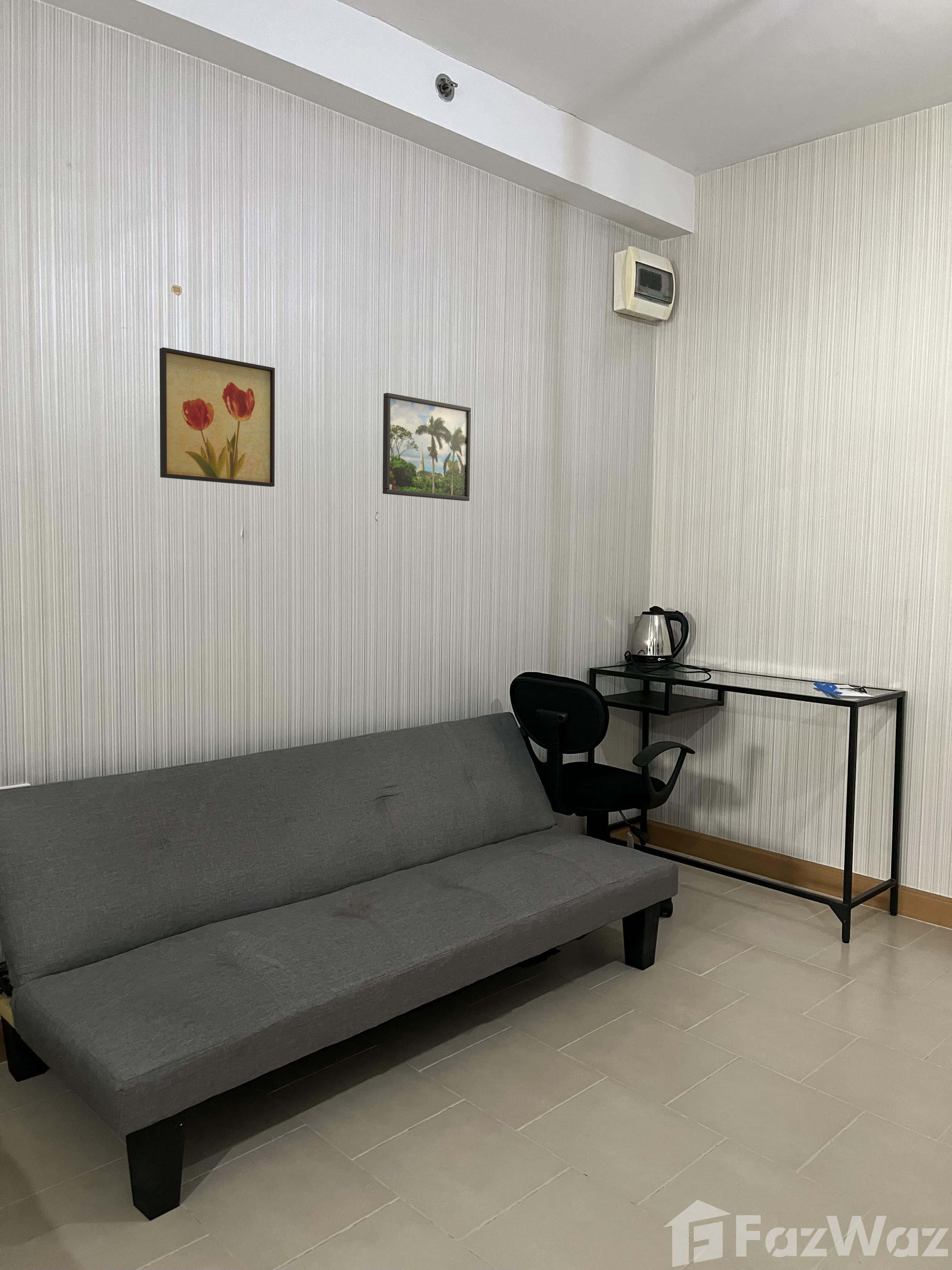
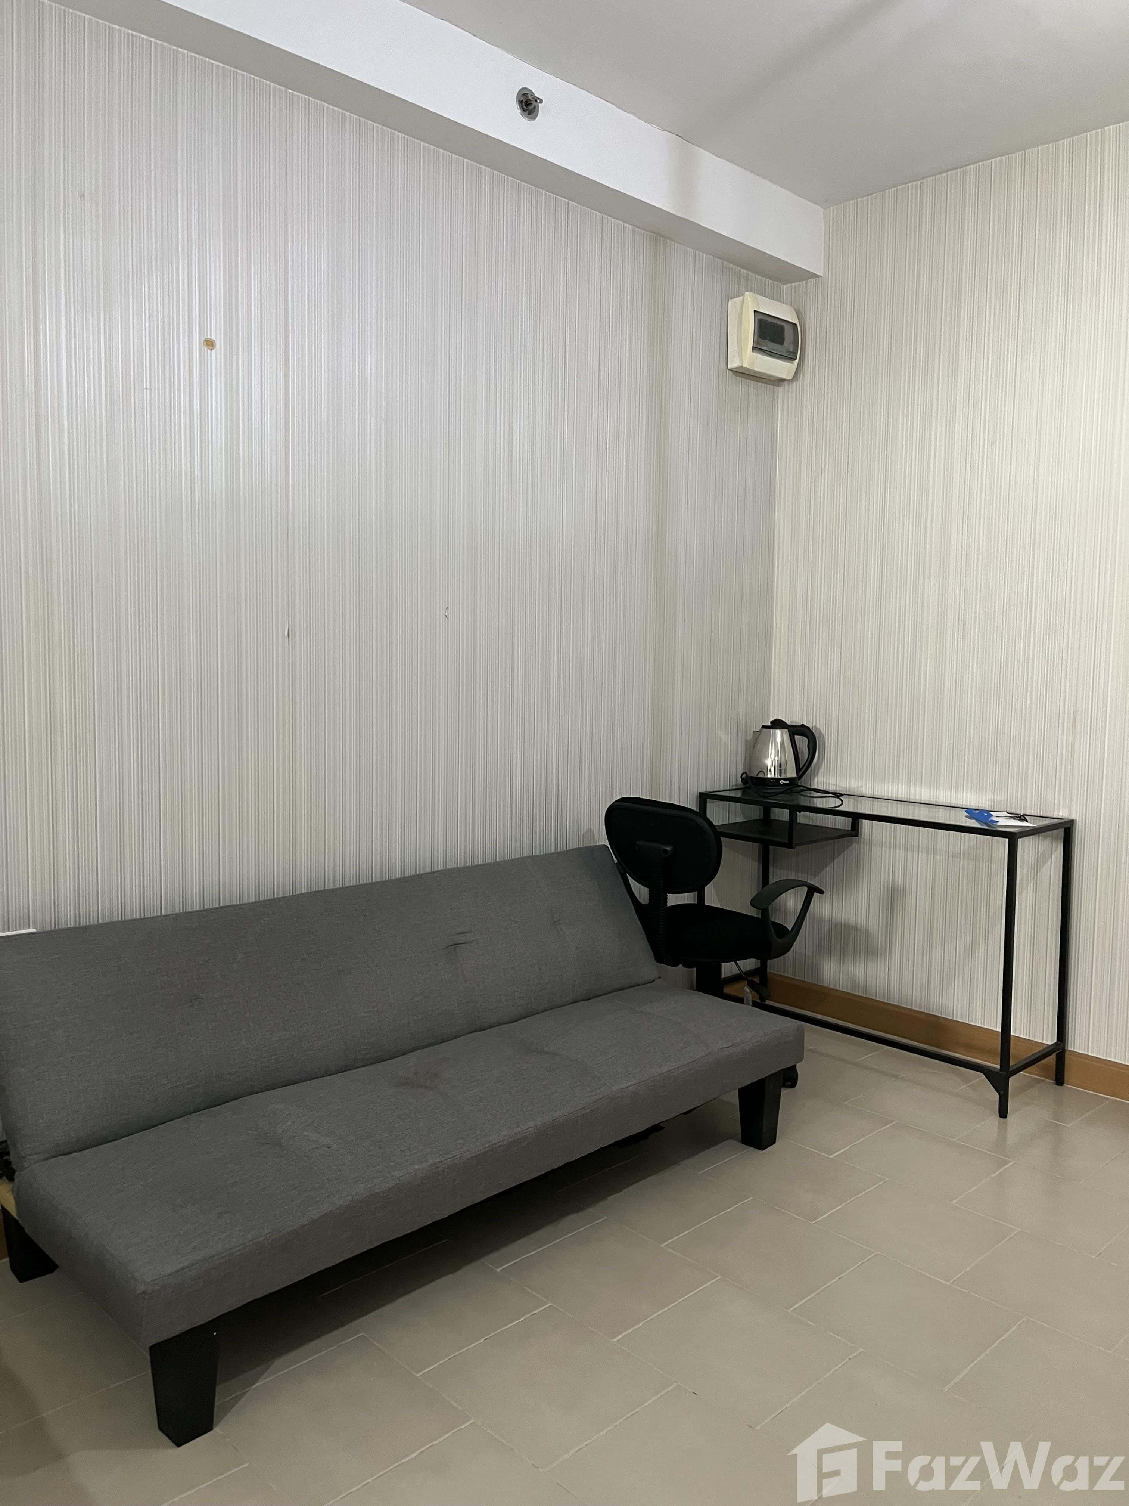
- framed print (428, 449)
- wall art (218, 421)
